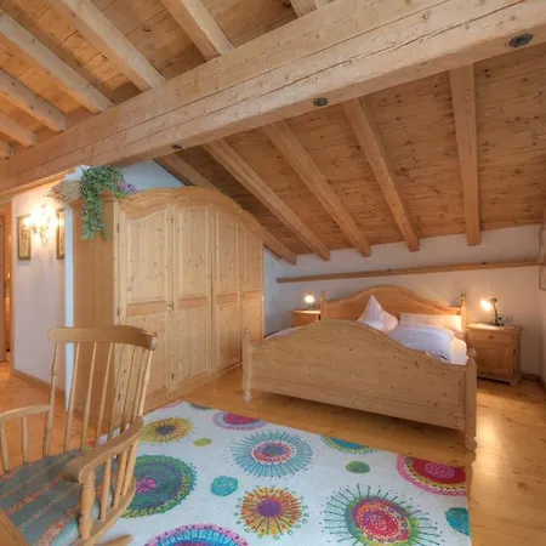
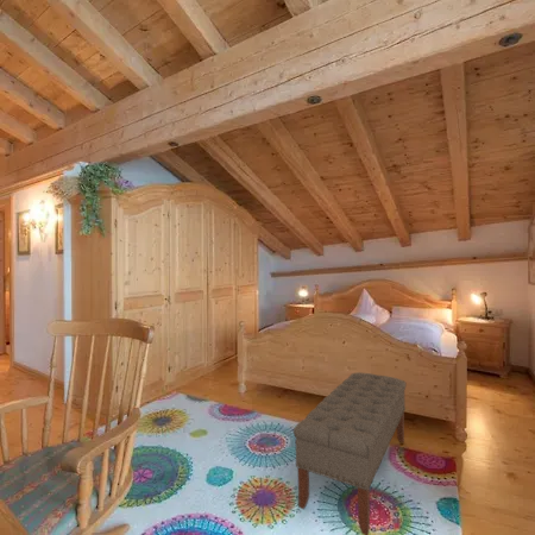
+ bench (358, 433)
